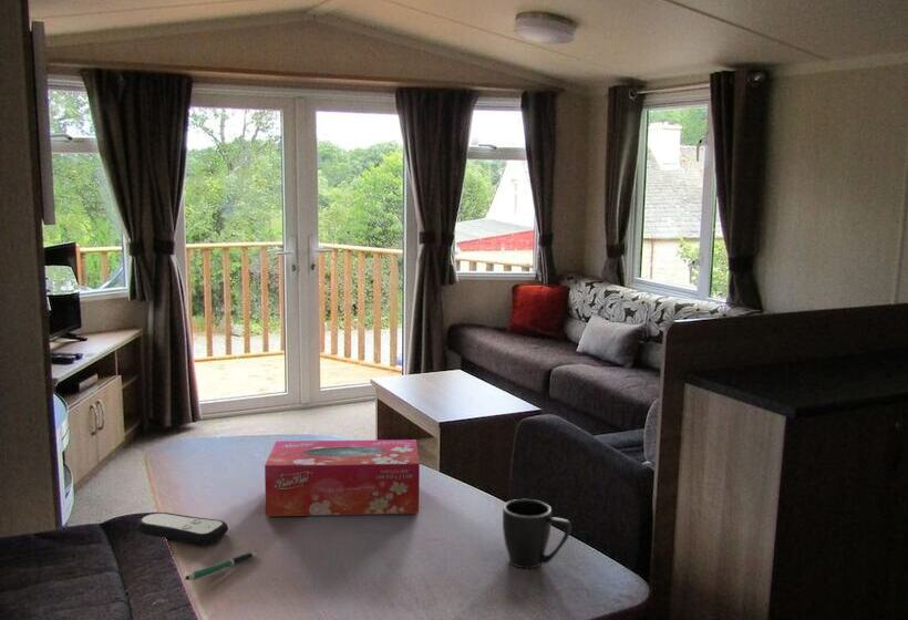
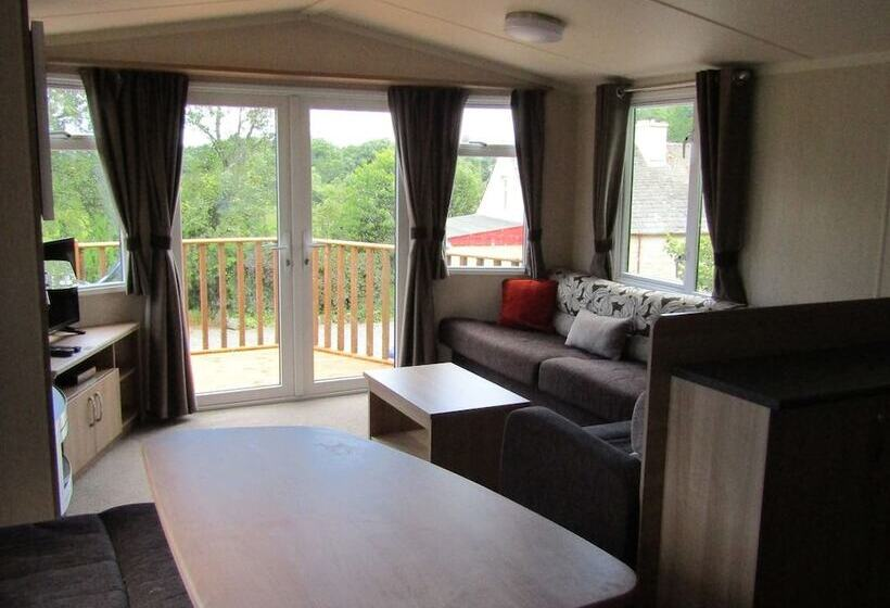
- mug (536, 537)
- tissue box (344, 475)
- pen (223, 565)
- remote control (180, 526)
